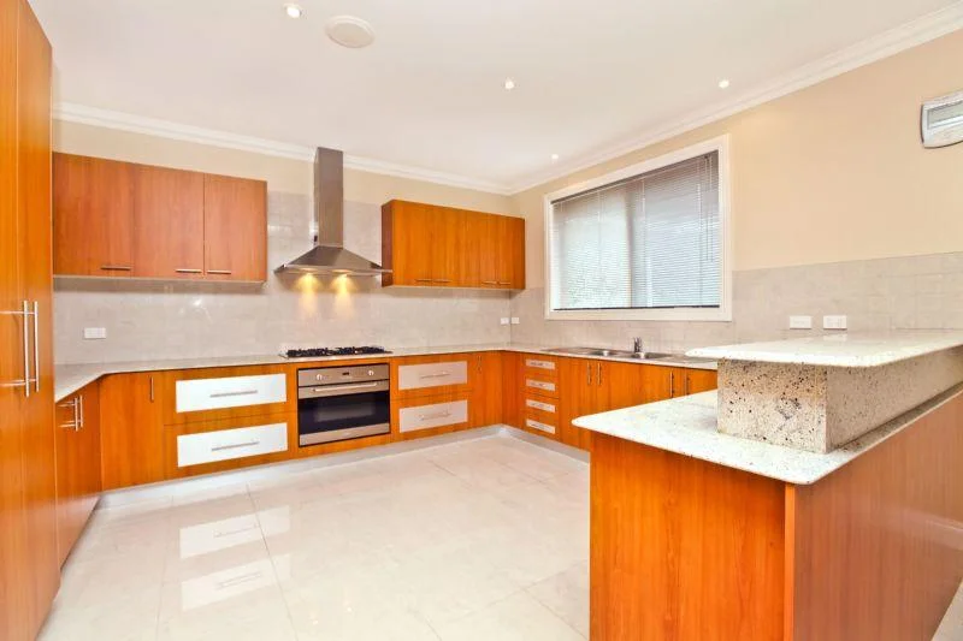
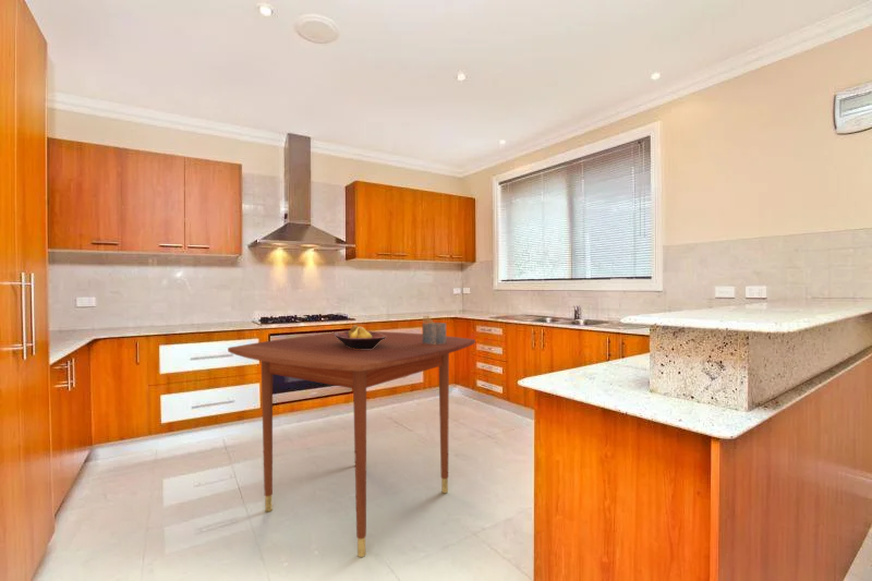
+ fruit bowl (359, 335)
+ dining table (359, 422)
+ napkin holder (434, 329)
